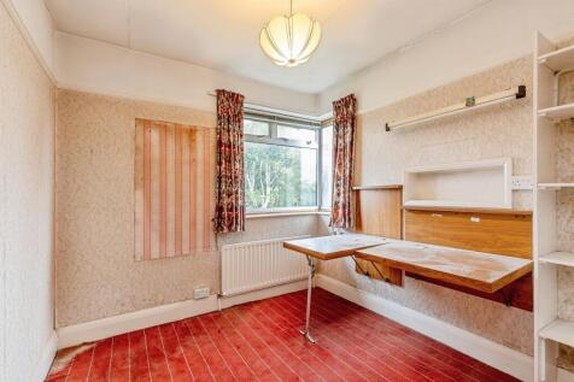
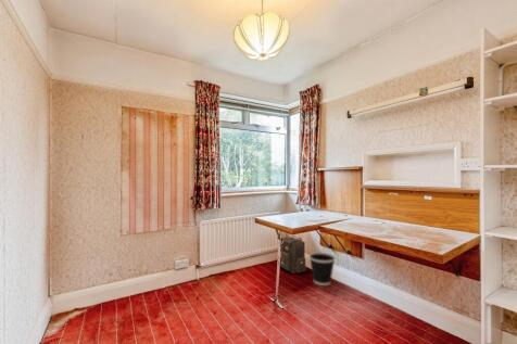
+ backpack (291, 252)
+ wastebasket (321, 268)
